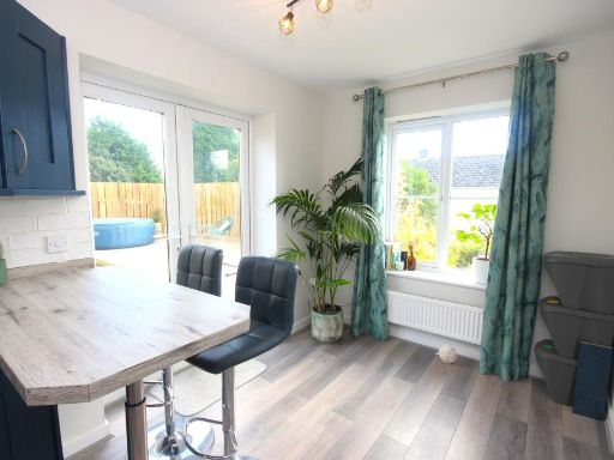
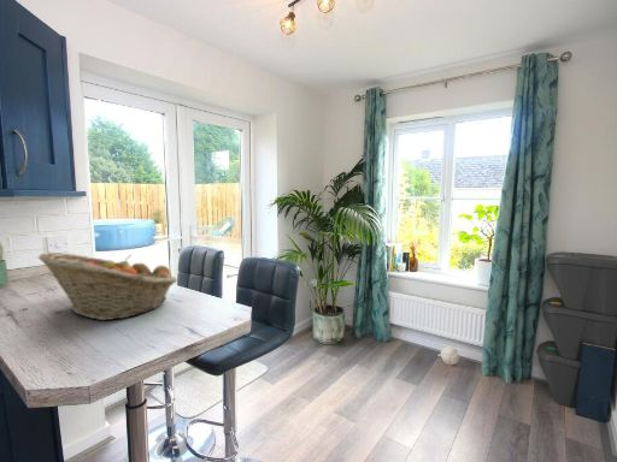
+ fruit basket (112, 278)
